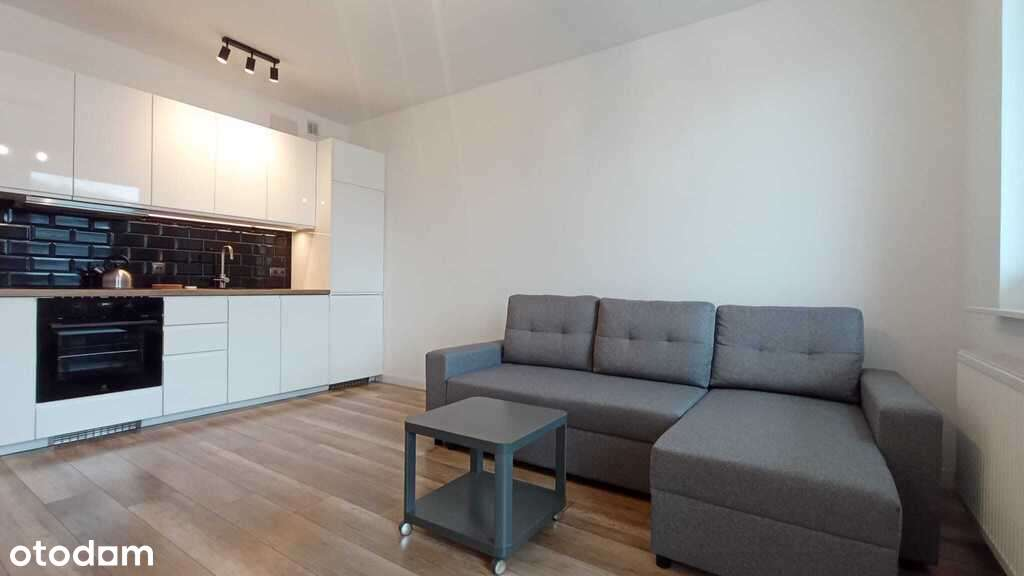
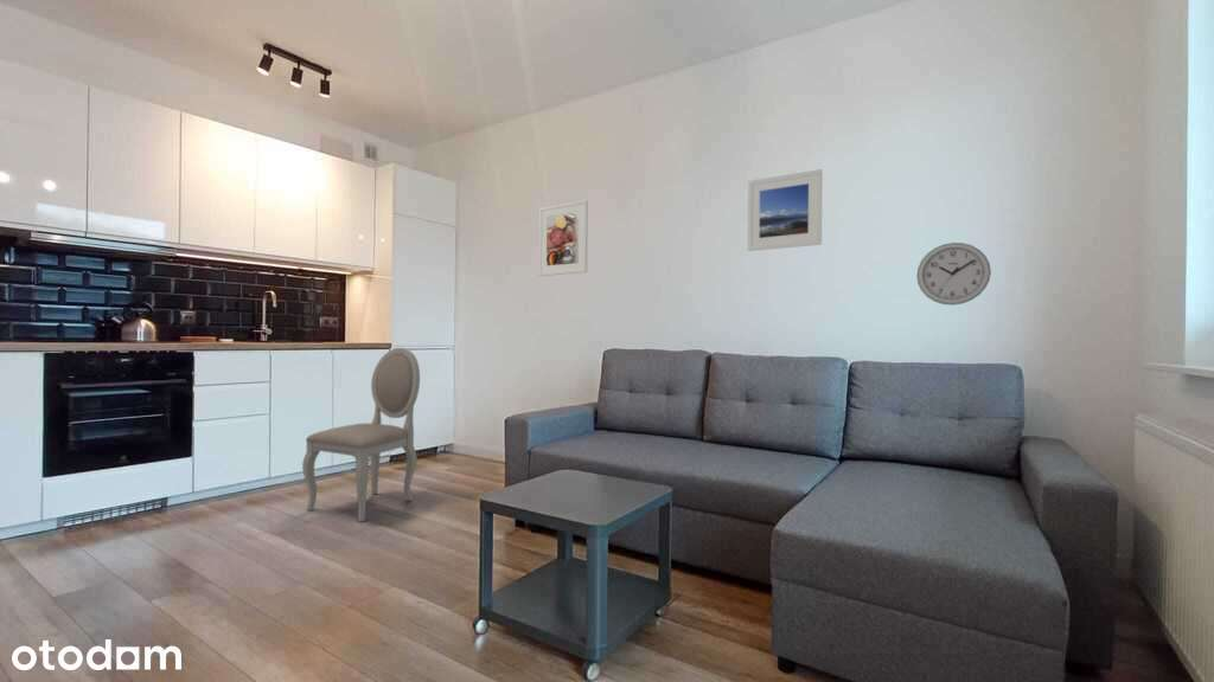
+ wall clock (952, 274)
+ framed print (562, 239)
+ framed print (782, 211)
+ dining chair (369, 426)
